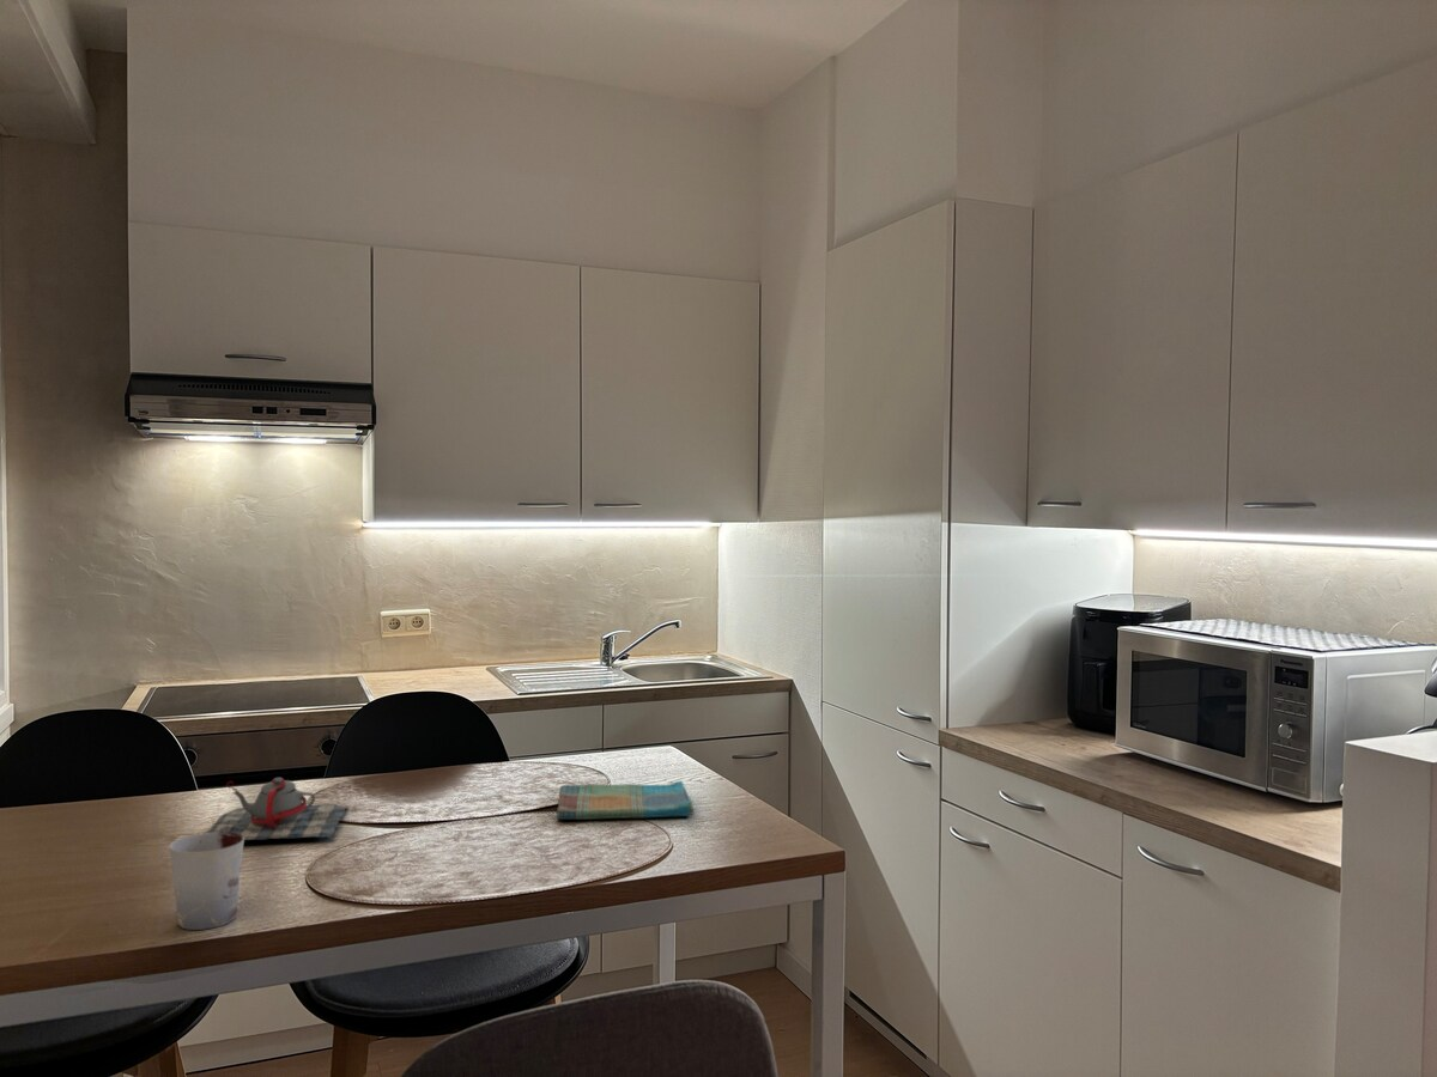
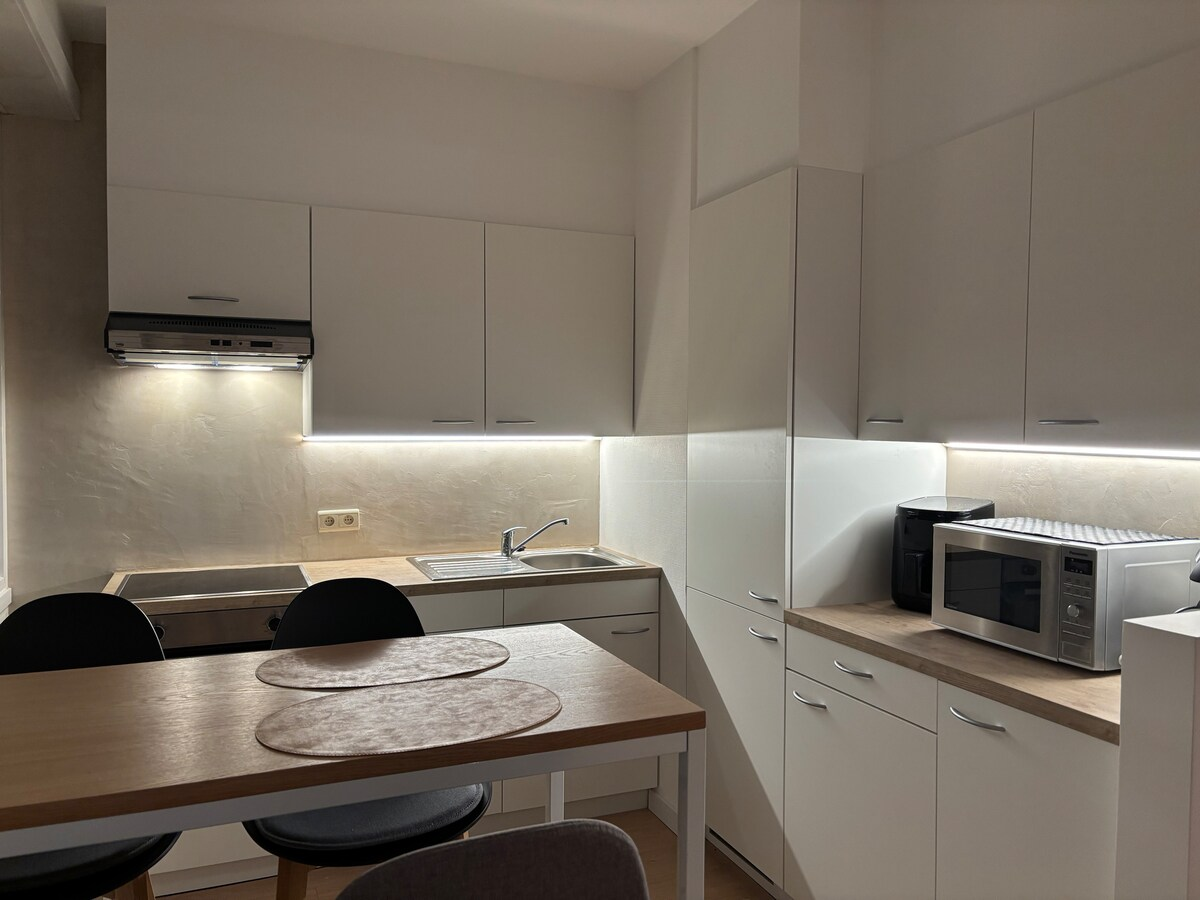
- teapot (278, 802)
- cup (211, 876)
- dish towel (624, 799)
